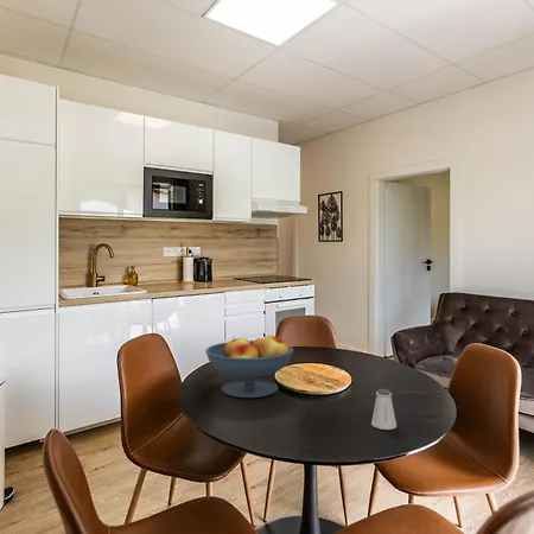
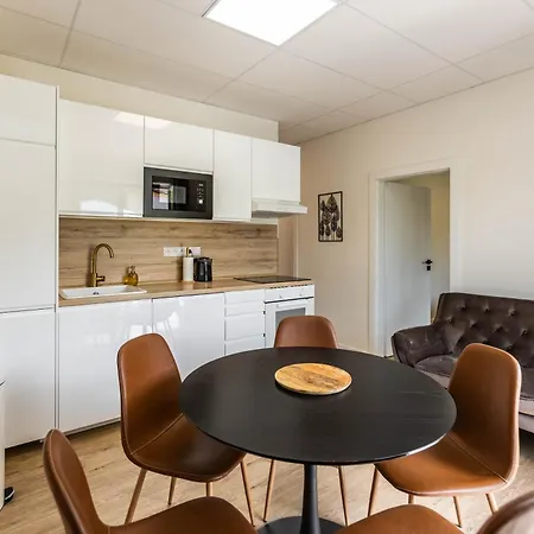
- fruit bowl (249, 361)
- saltshaker (383, 407)
